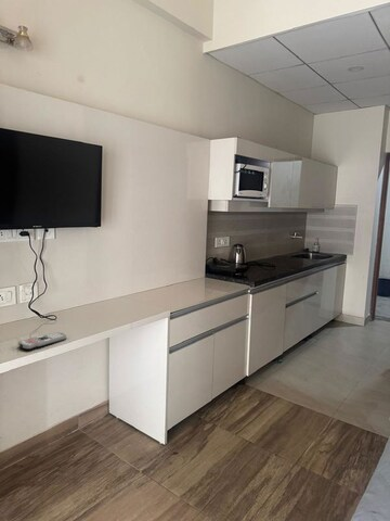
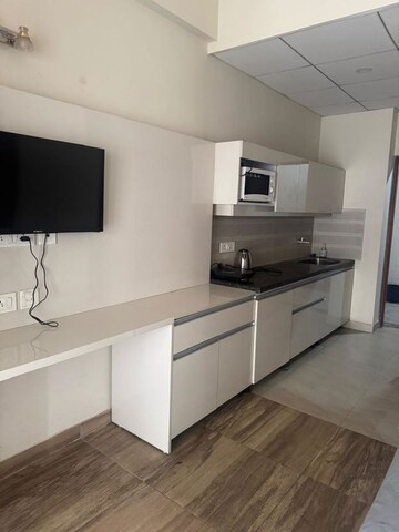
- remote control (43, 340)
